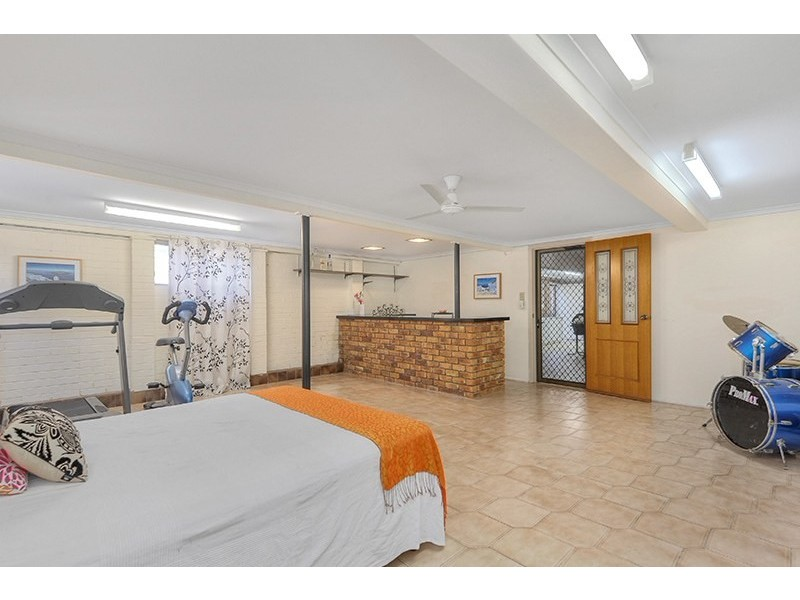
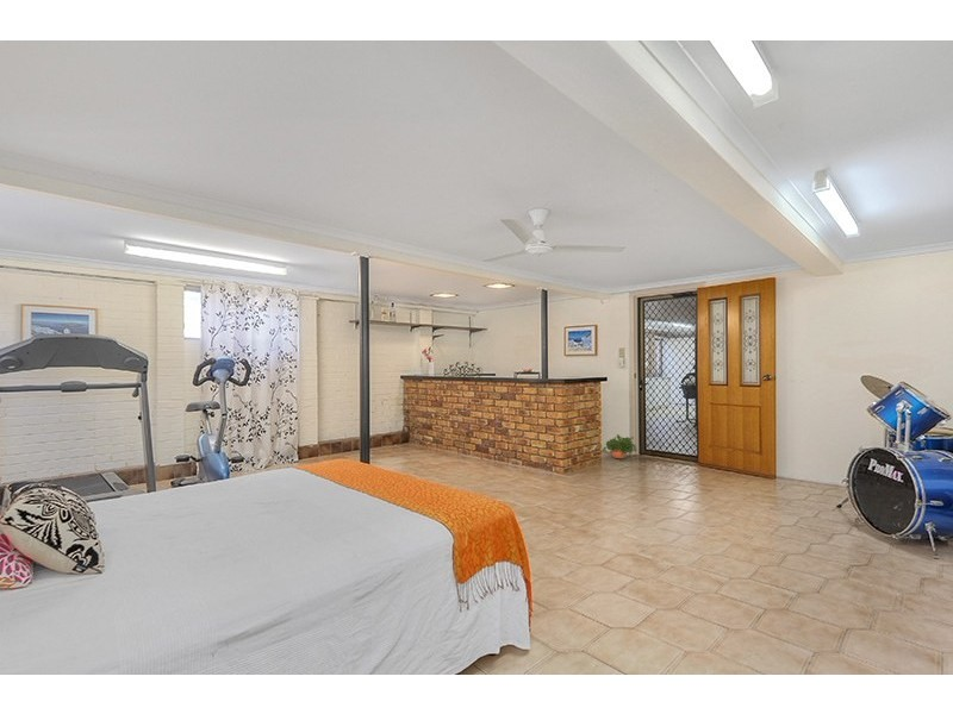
+ potted plant (618, 446)
